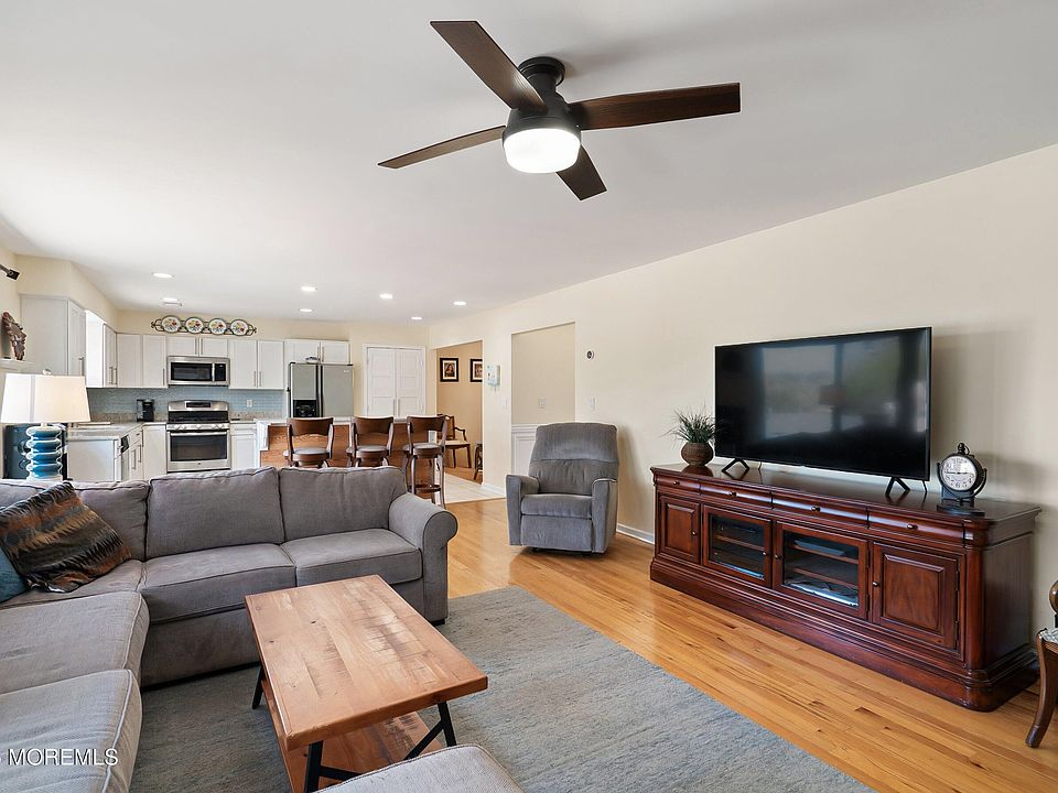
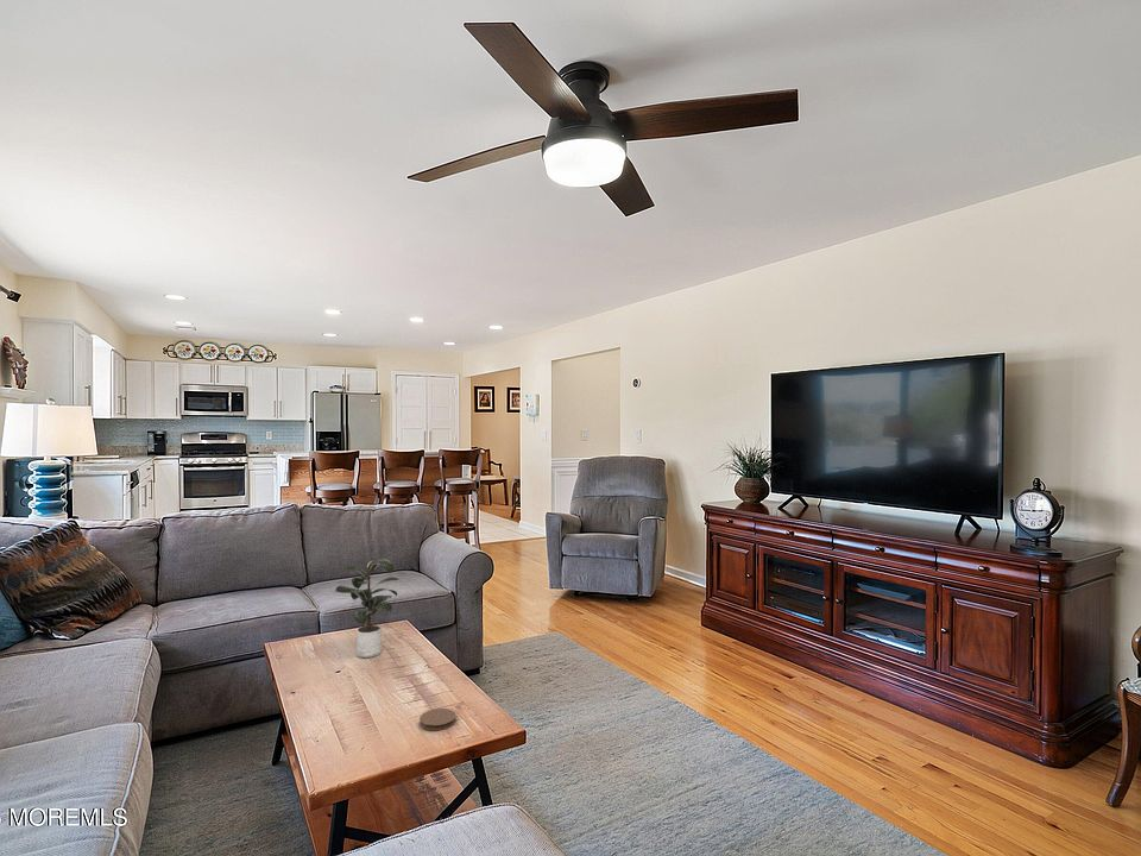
+ coaster (437, 718)
+ potted plant (366, 604)
